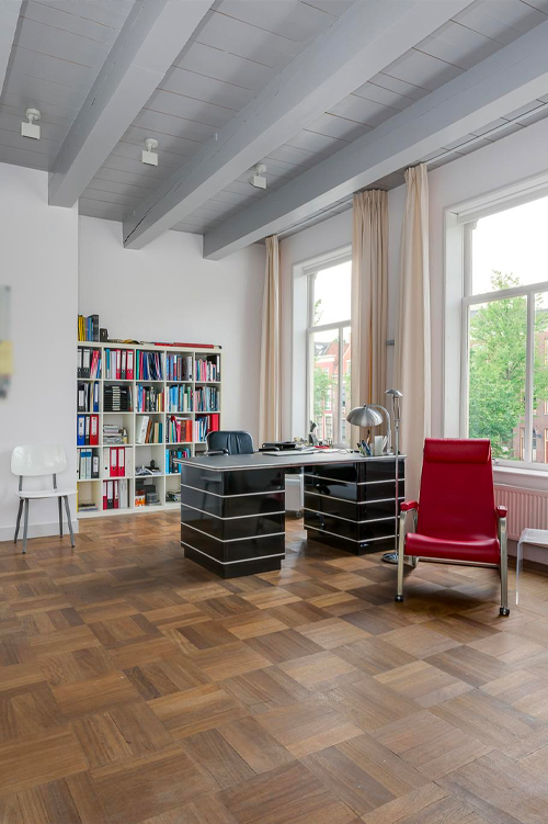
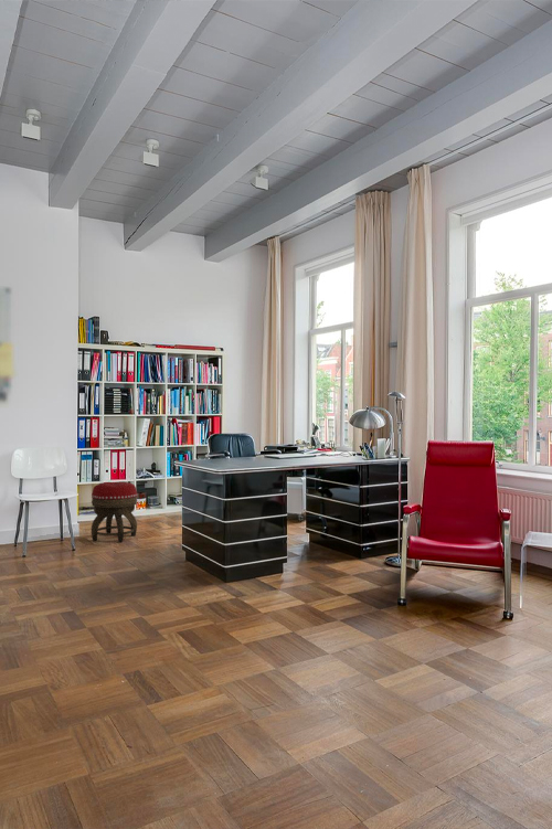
+ footstool (114, 510)
